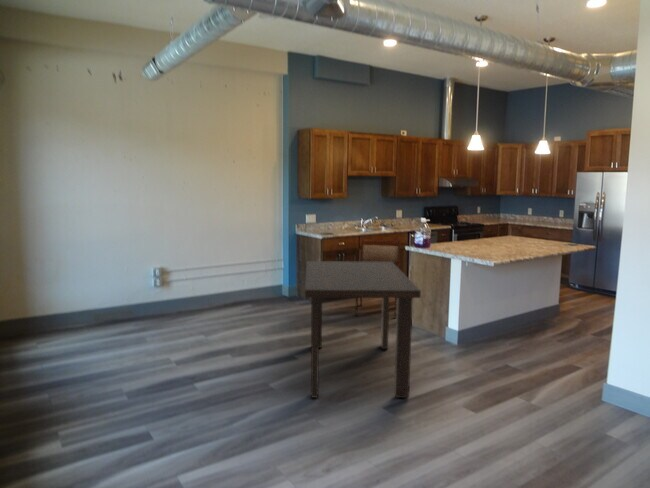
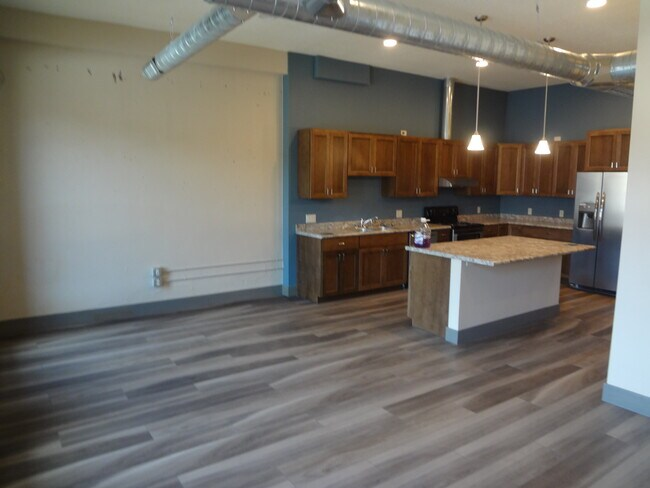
- dining table (354, 297)
- dining chair (378, 261)
